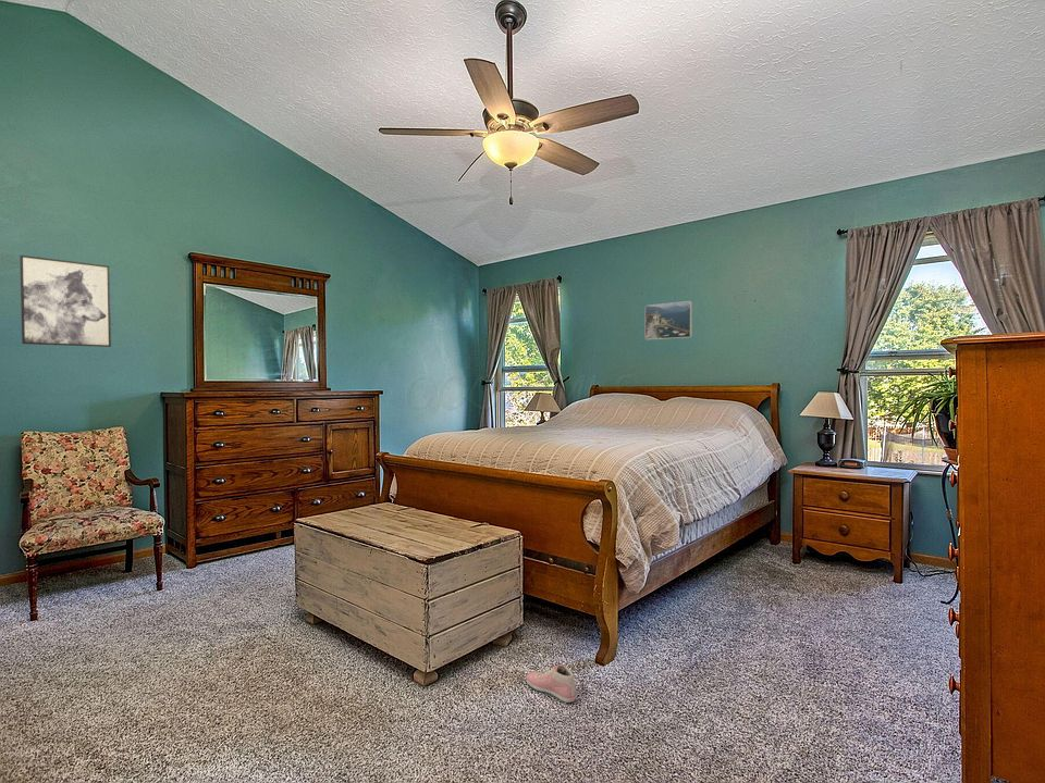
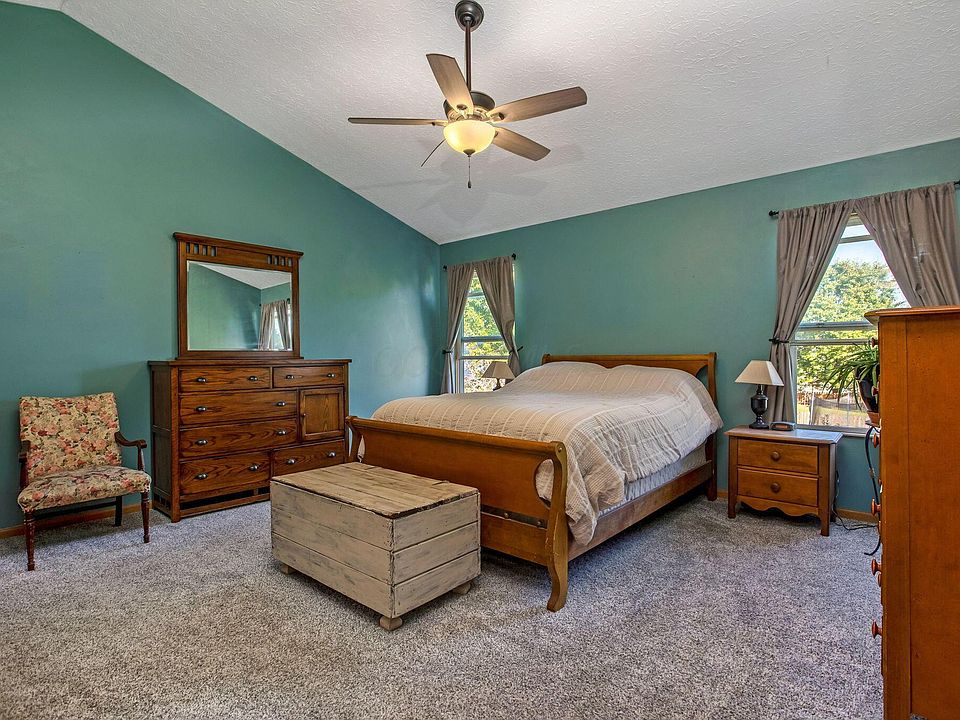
- sneaker (551, 675)
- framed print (667, 321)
- wall art (66, 302)
